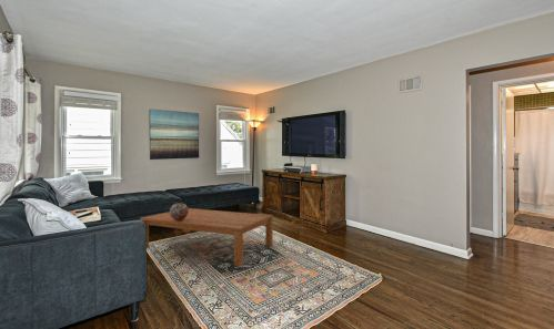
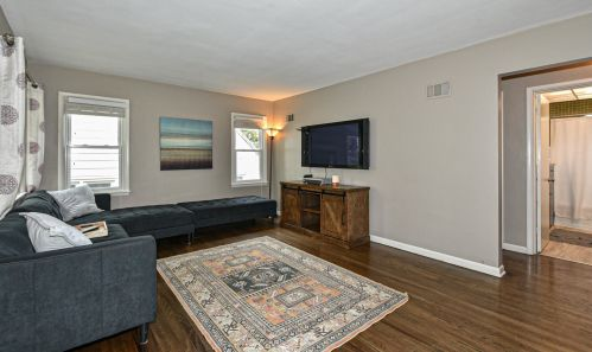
- coffee table (208, 230)
- decorative sphere (180, 210)
